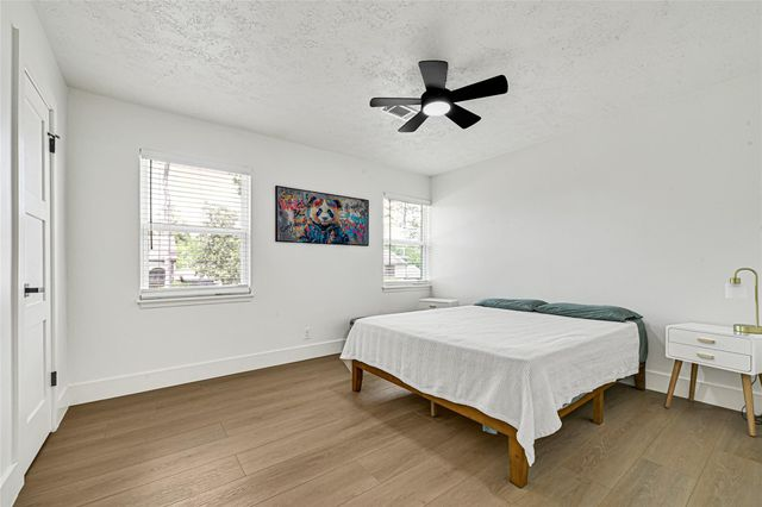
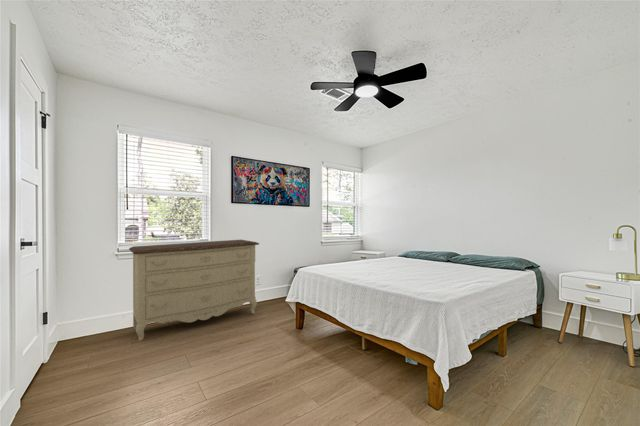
+ dresser (199, 282)
